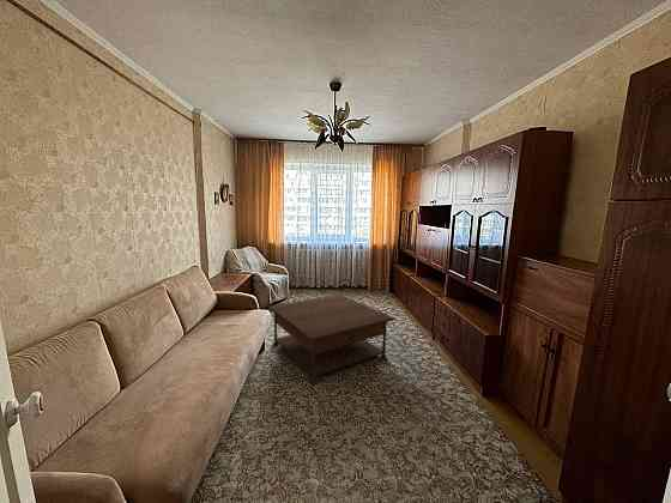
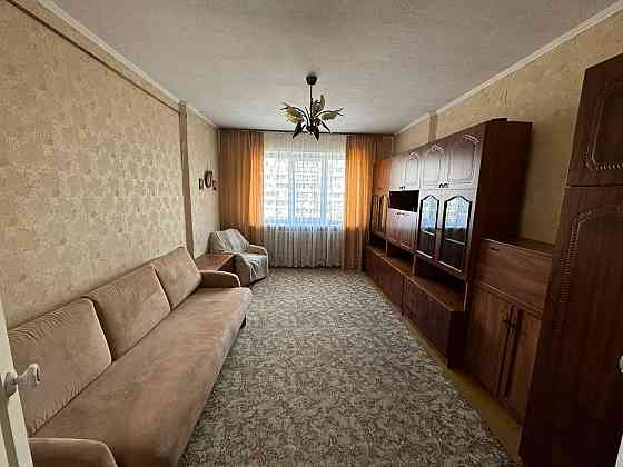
- coffee table (327, 331)
